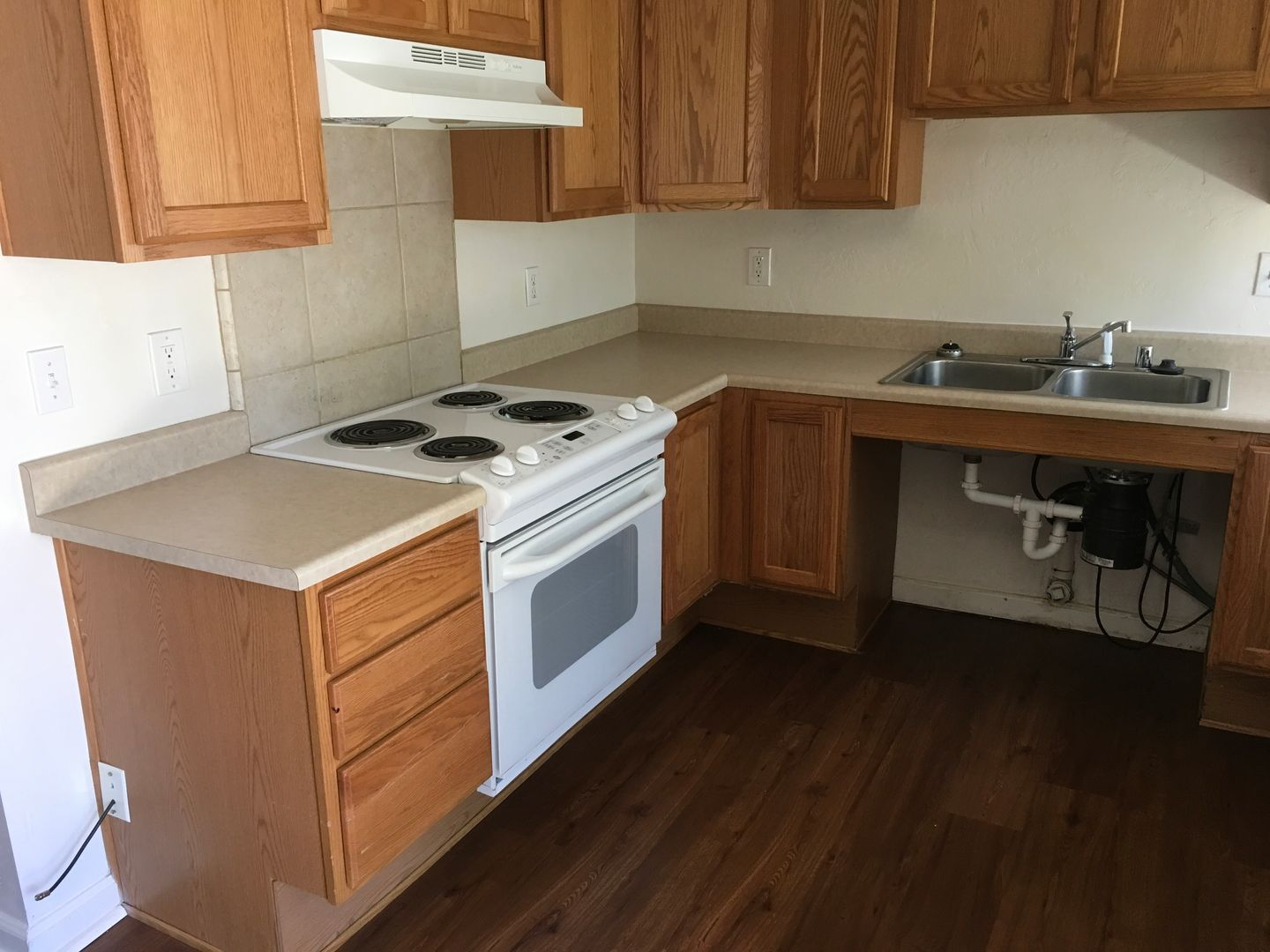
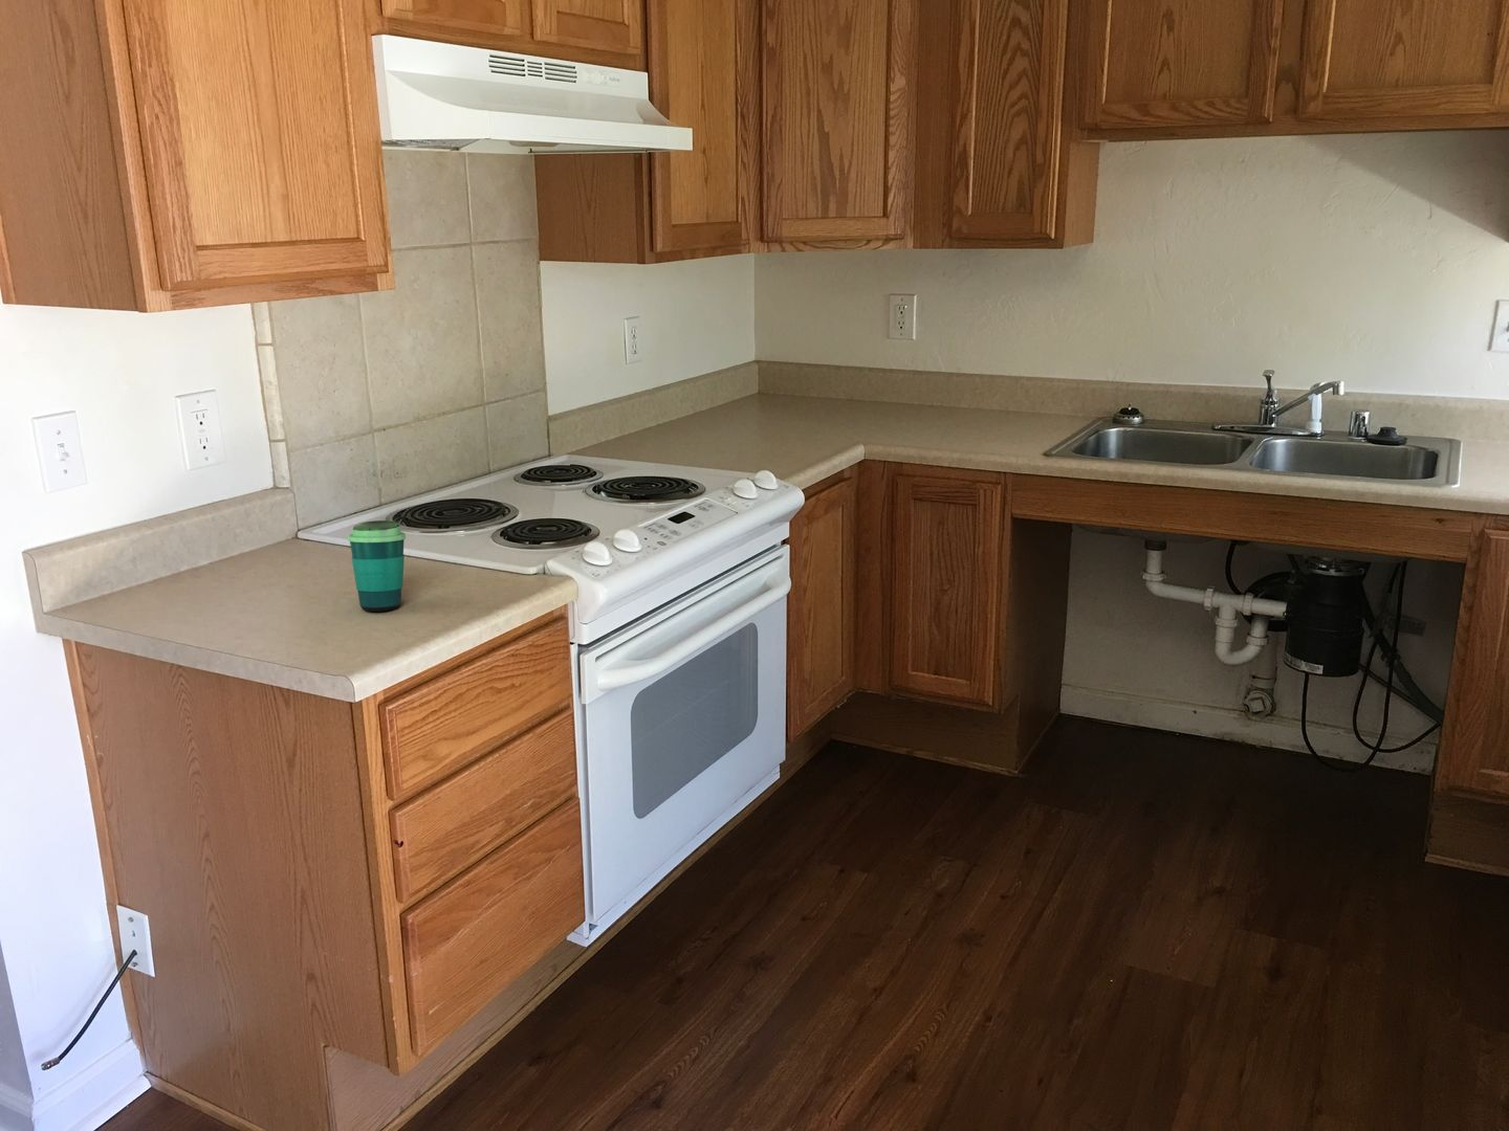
+ cup (379, 564)
